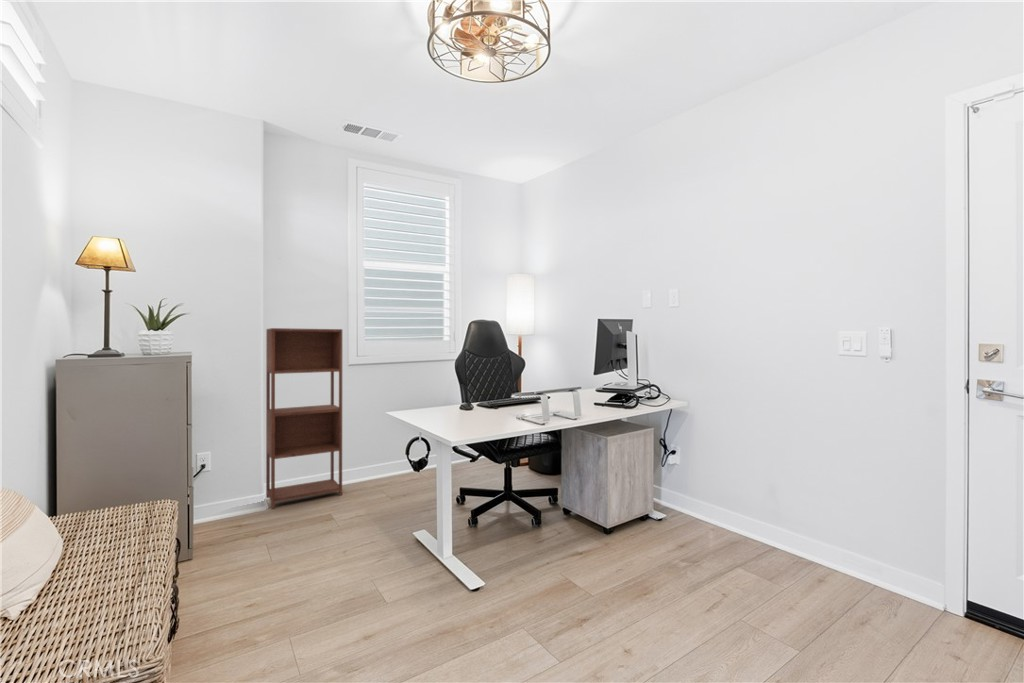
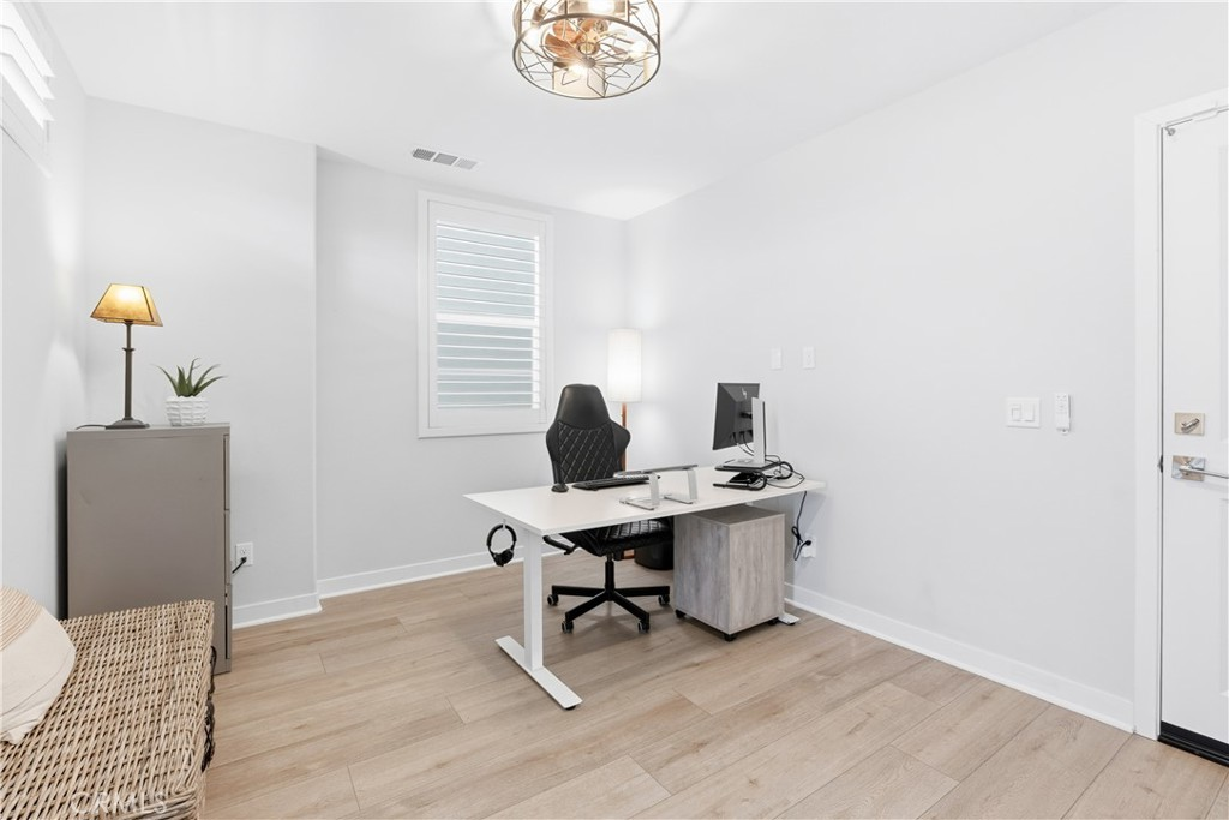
- shelving unit (304, 412)
